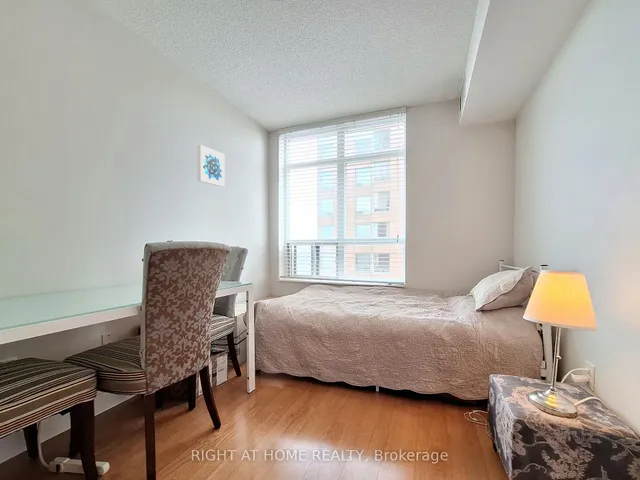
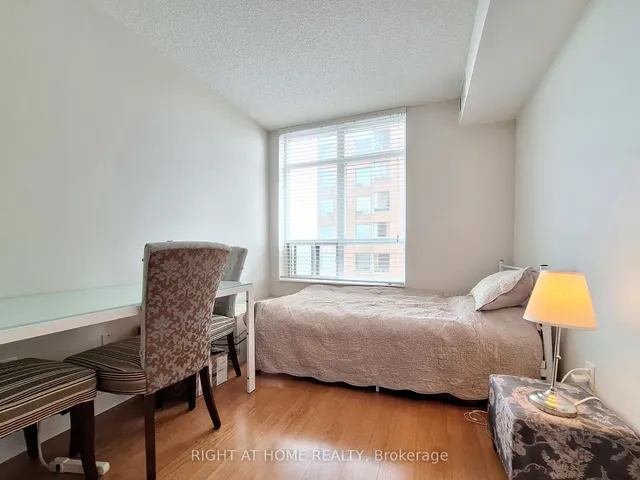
- wall art (211, 166)
